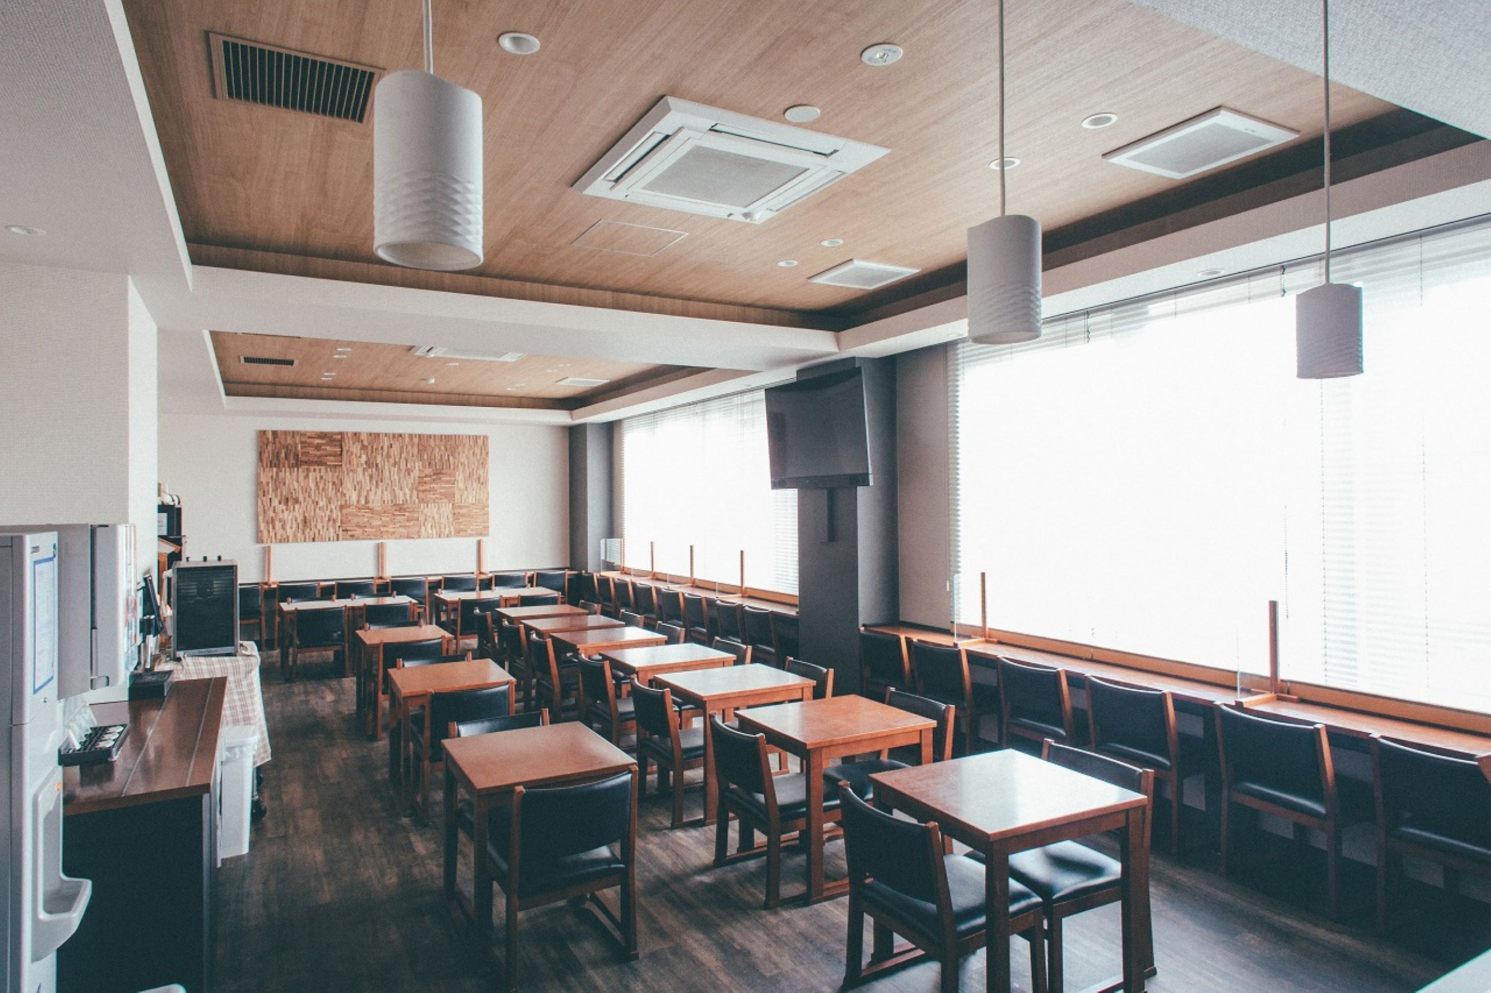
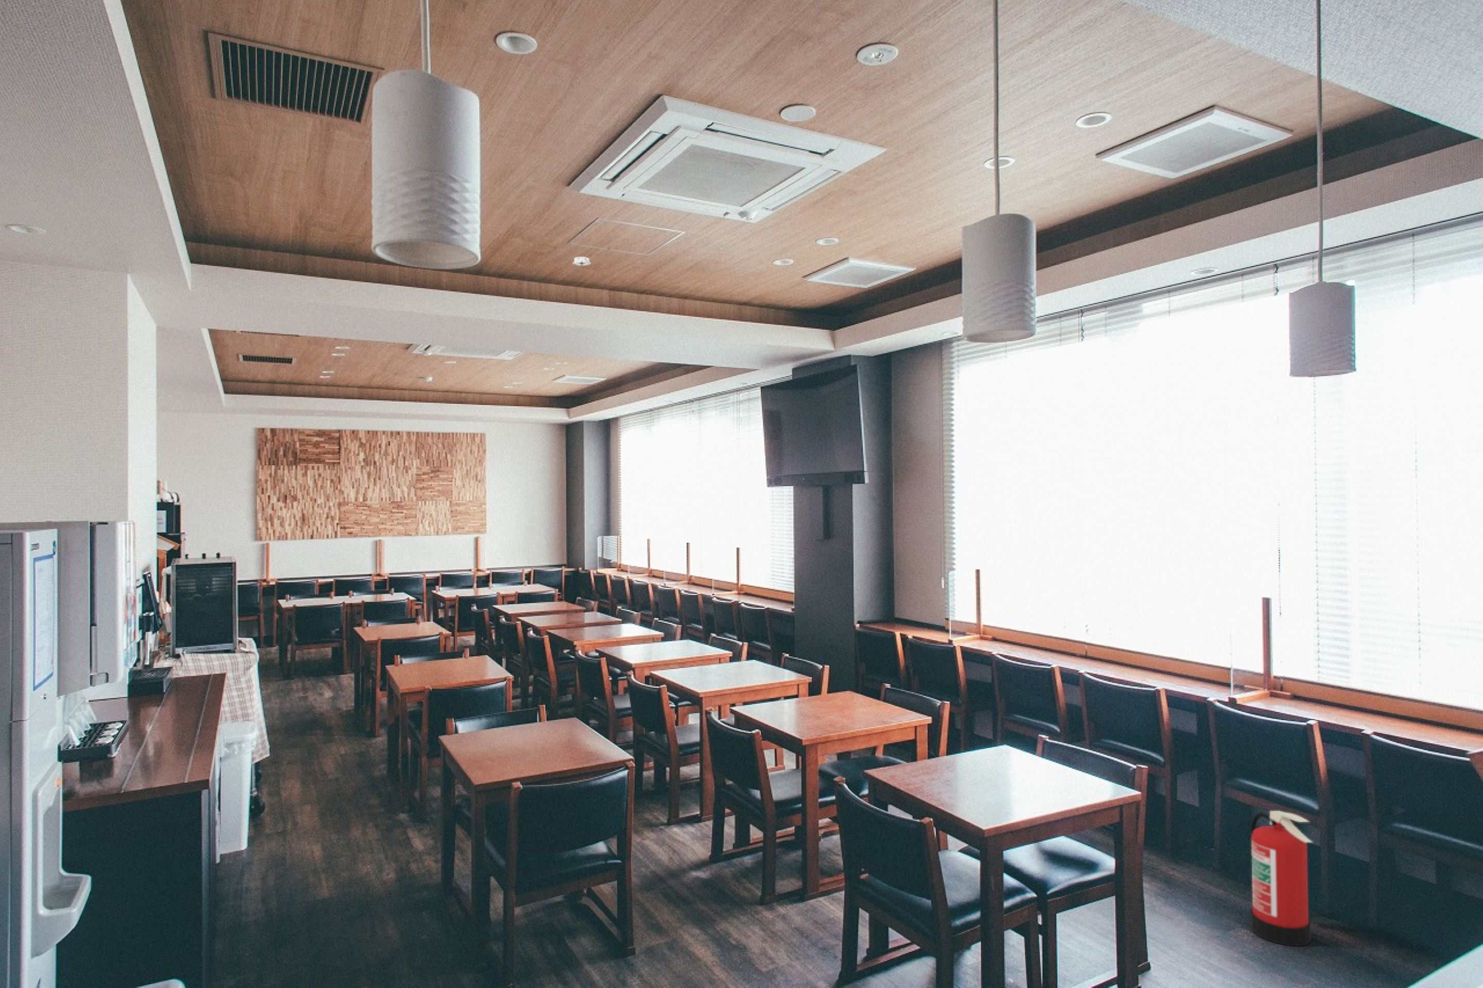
+ fire extinguisher (1280, 870)
+ smoke detector (581, 261)
